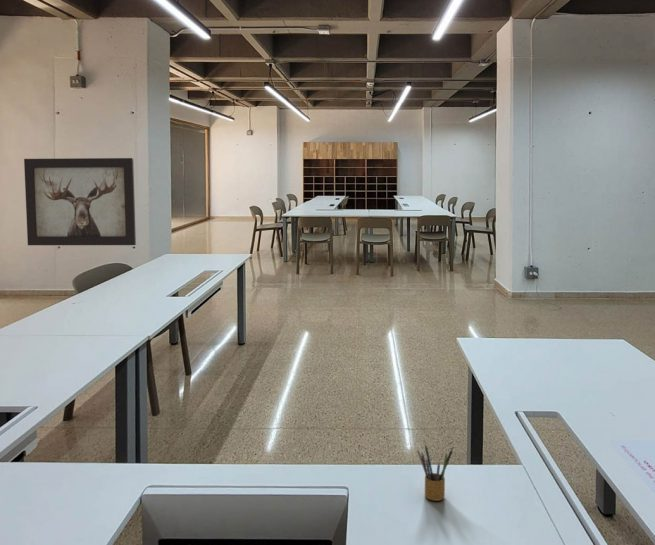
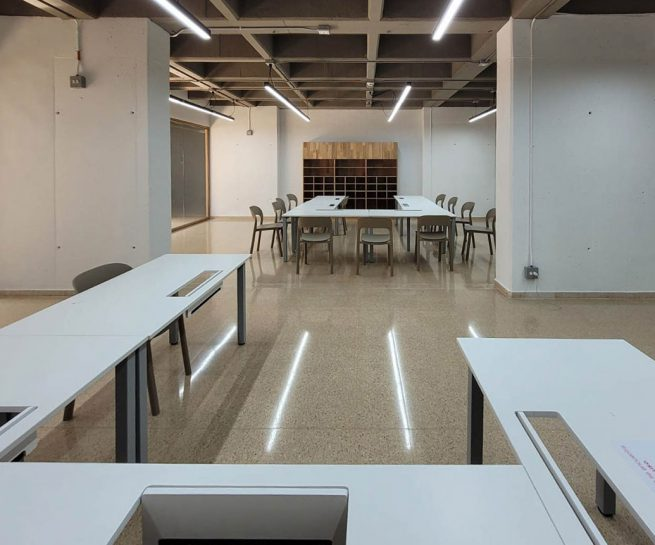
- wall art (80, 202)
- pencil box (435, 473)
